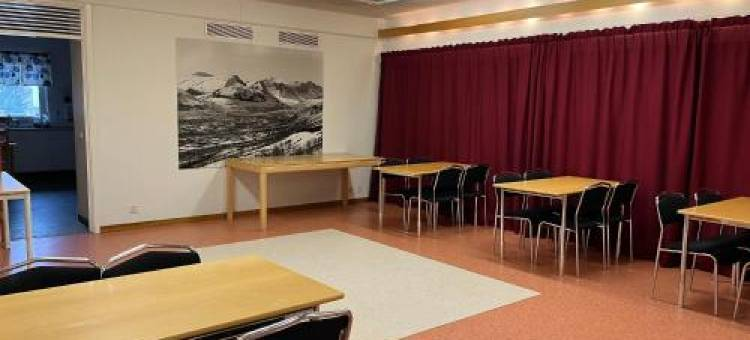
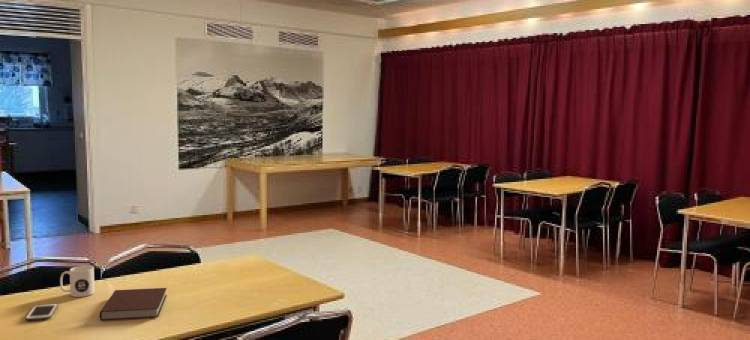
+ notebook (135, 302)
+ cell phone (42, 311)
+ mug (77, 281)
